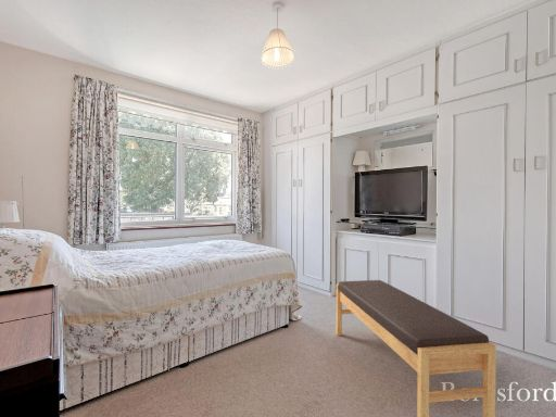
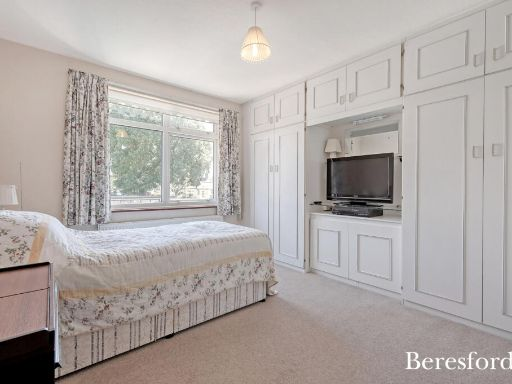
- bench (393, 334)
